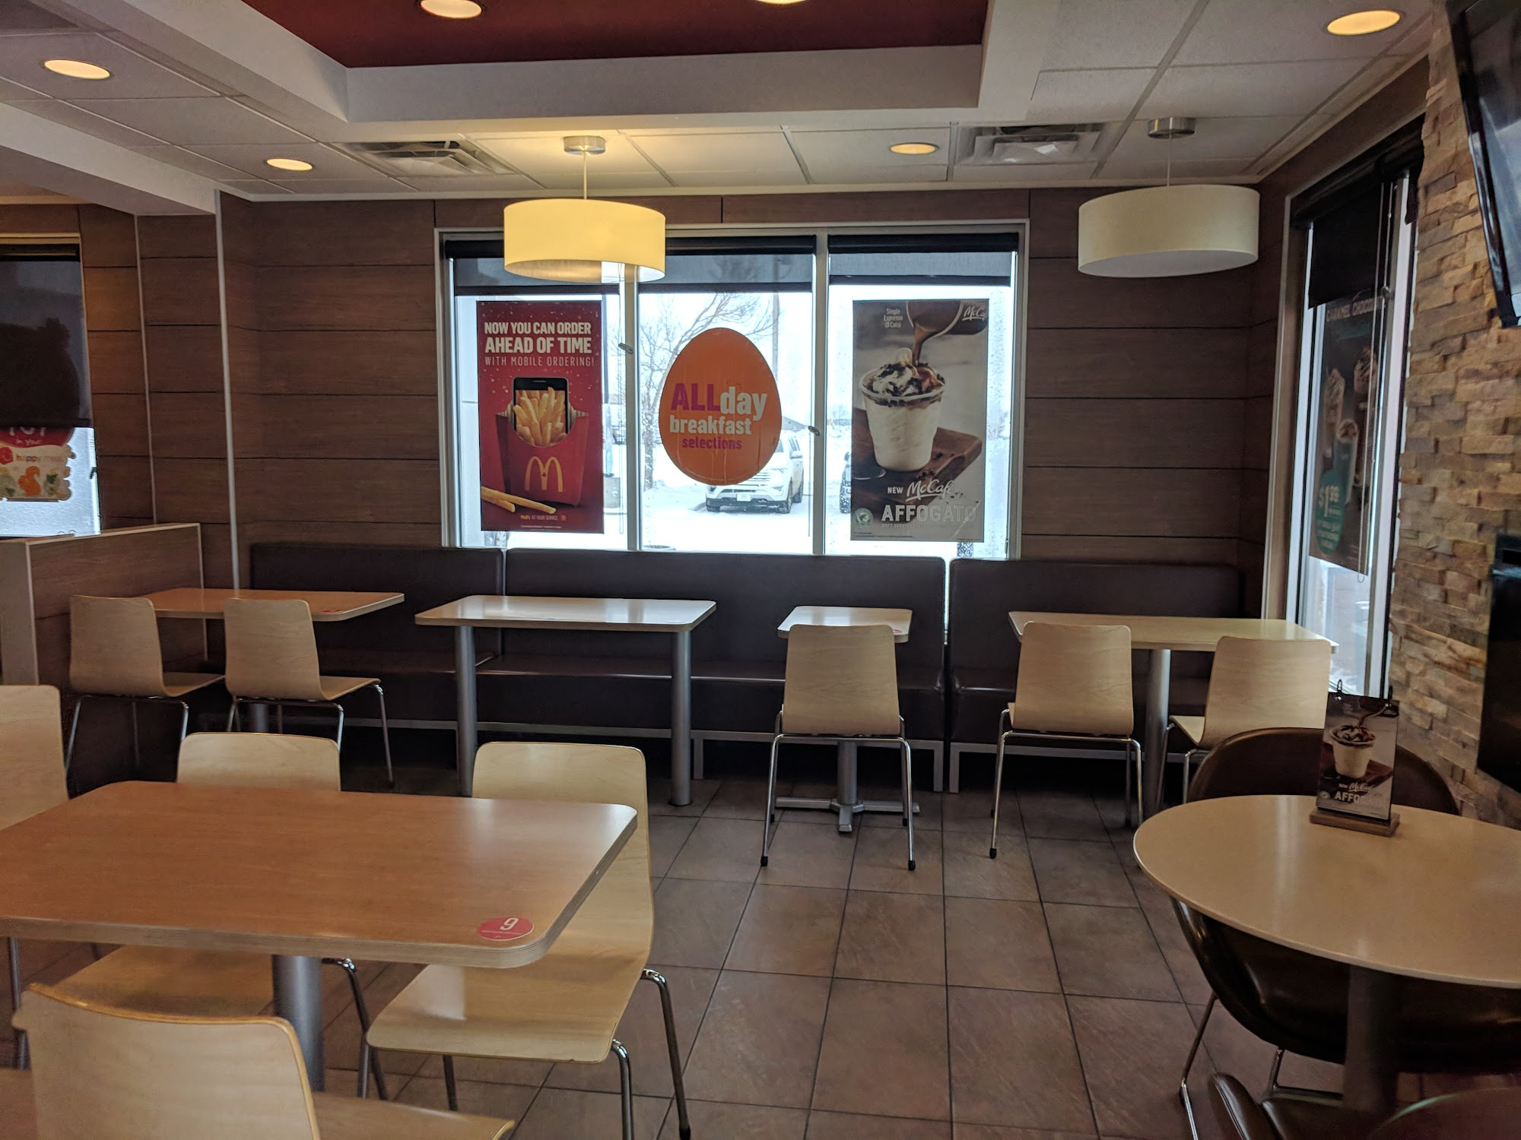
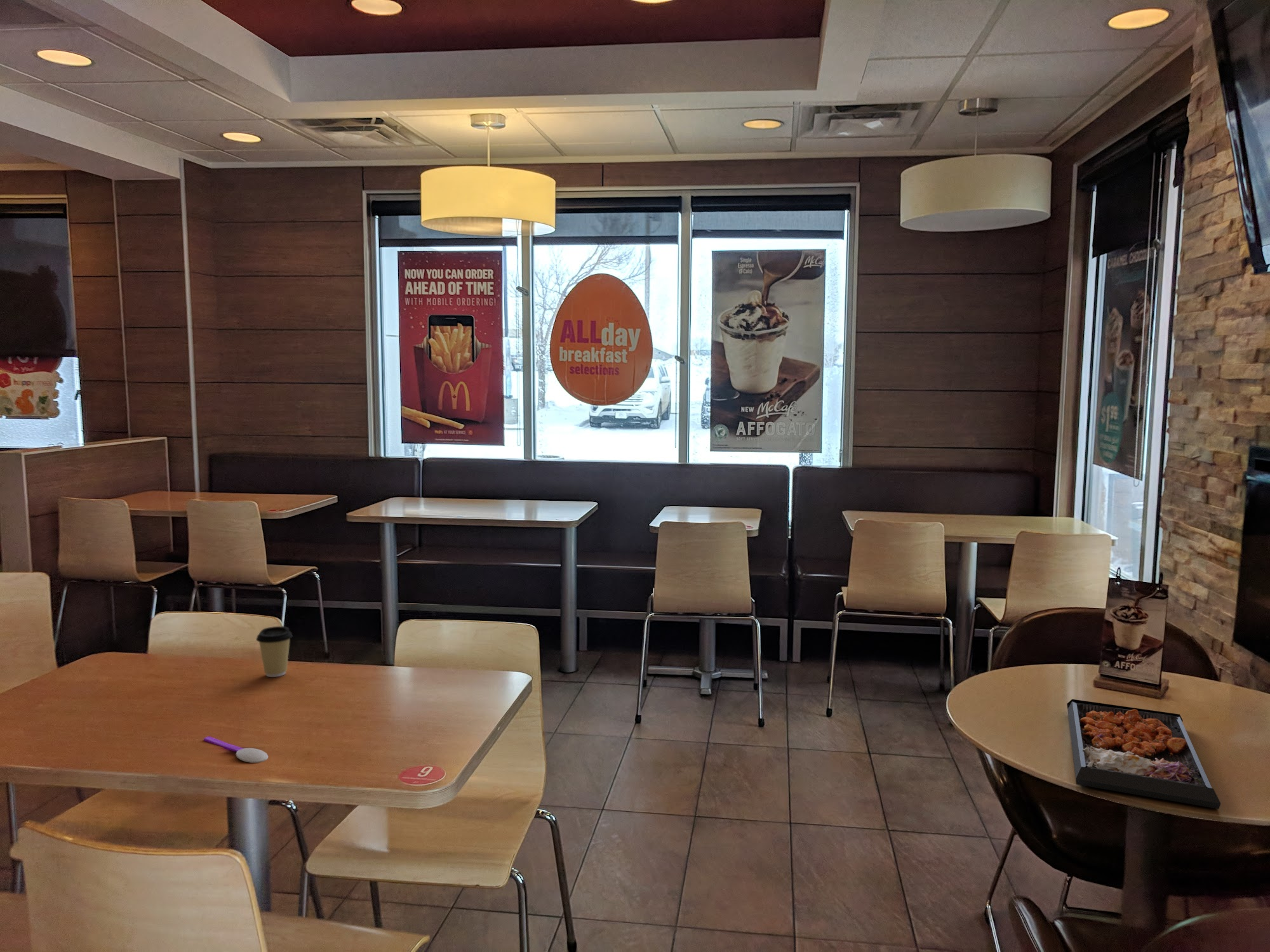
+ food tray (1134, 741)
+ coffee cup (275, 652)
+ spoon (234, 748)
